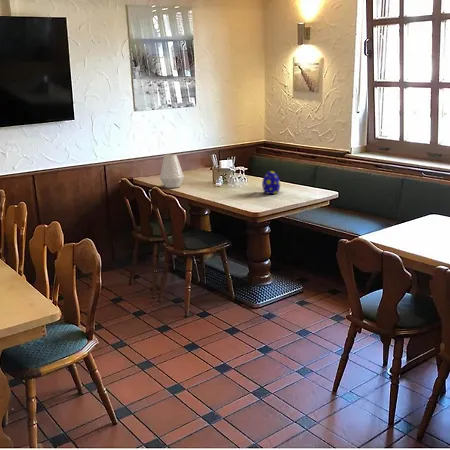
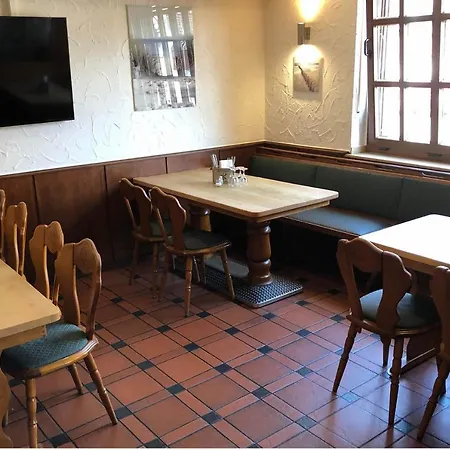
- vase (171, 170)
- decorative egg (271, 182)
